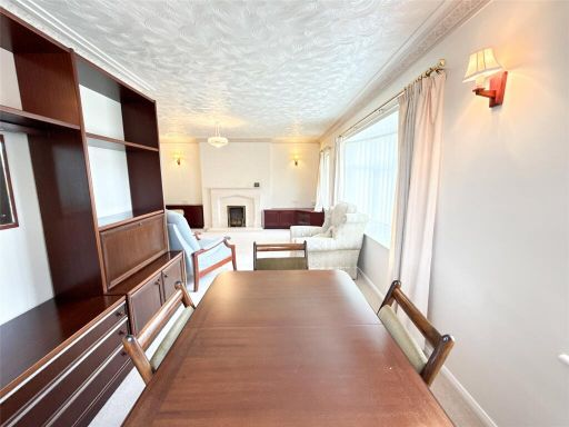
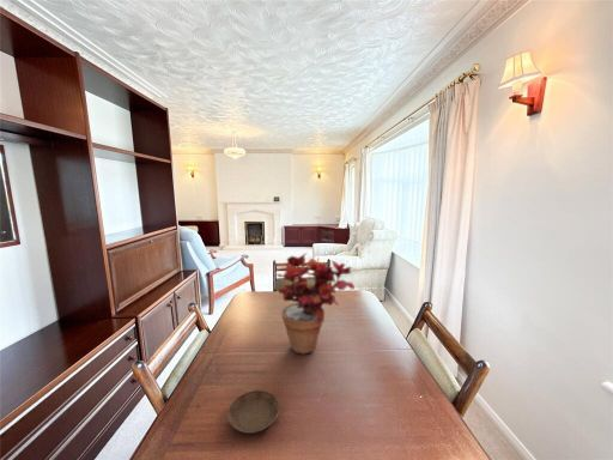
+ potted plant (310, 303)
+ saucer (254, 412)
